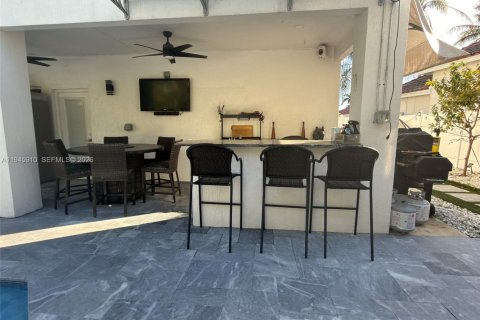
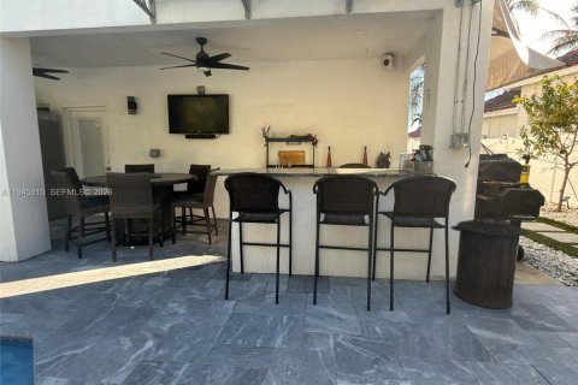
+ trash can (485, 255)
